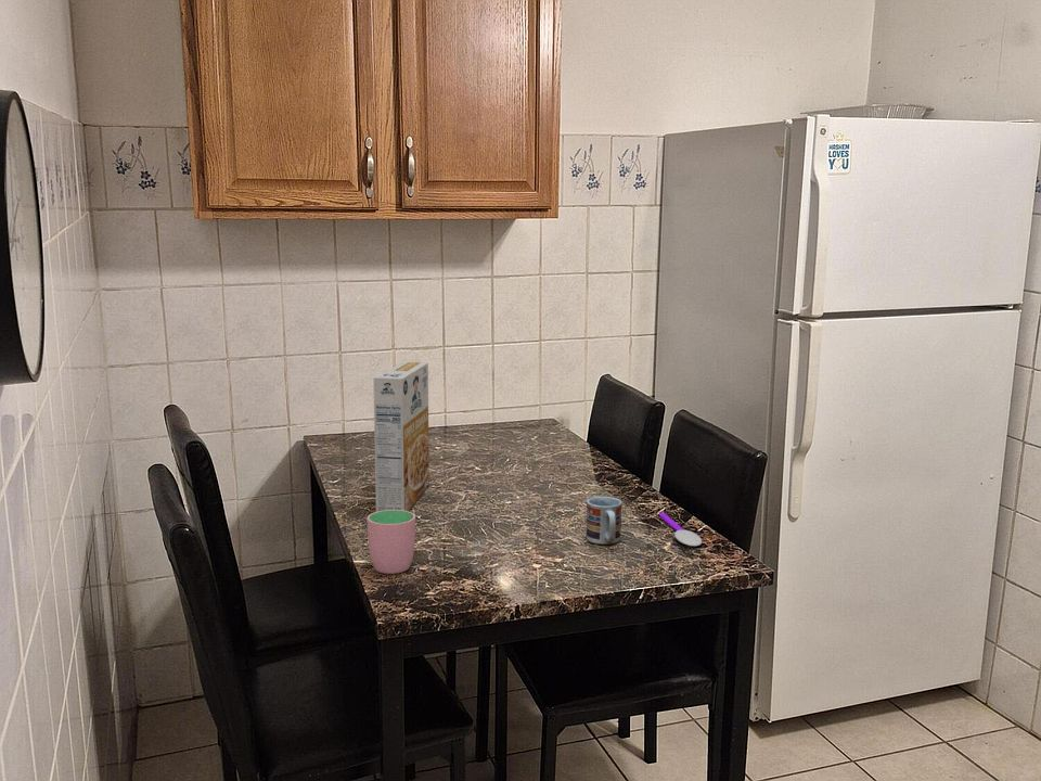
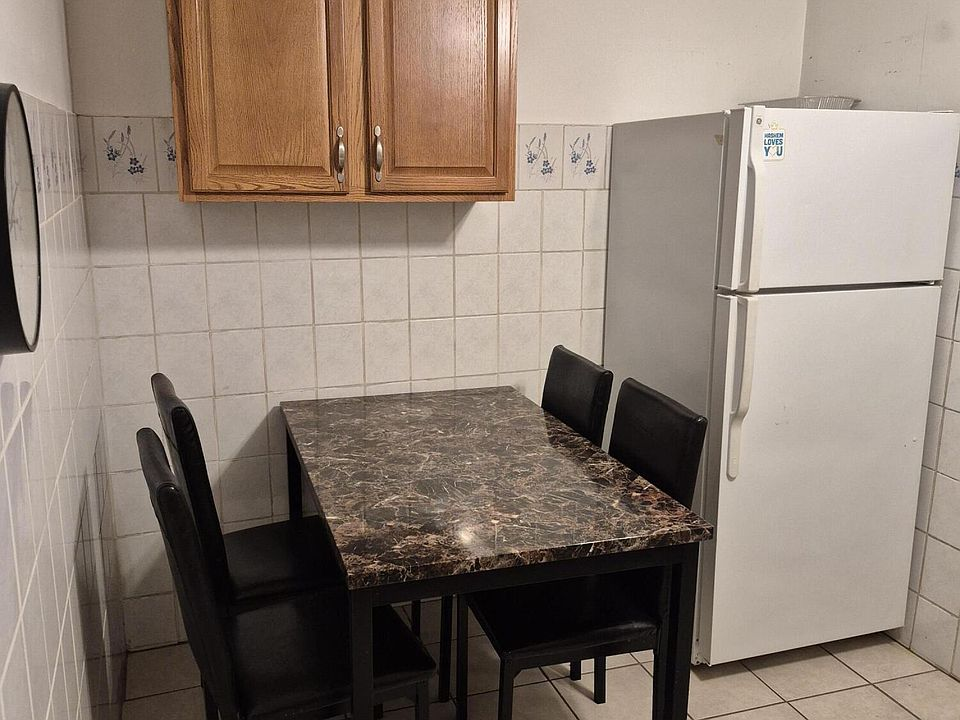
- spoon (677, 527)
- cup (605, 522)
- cup (391, 539)
- cereal box (402, 435)
